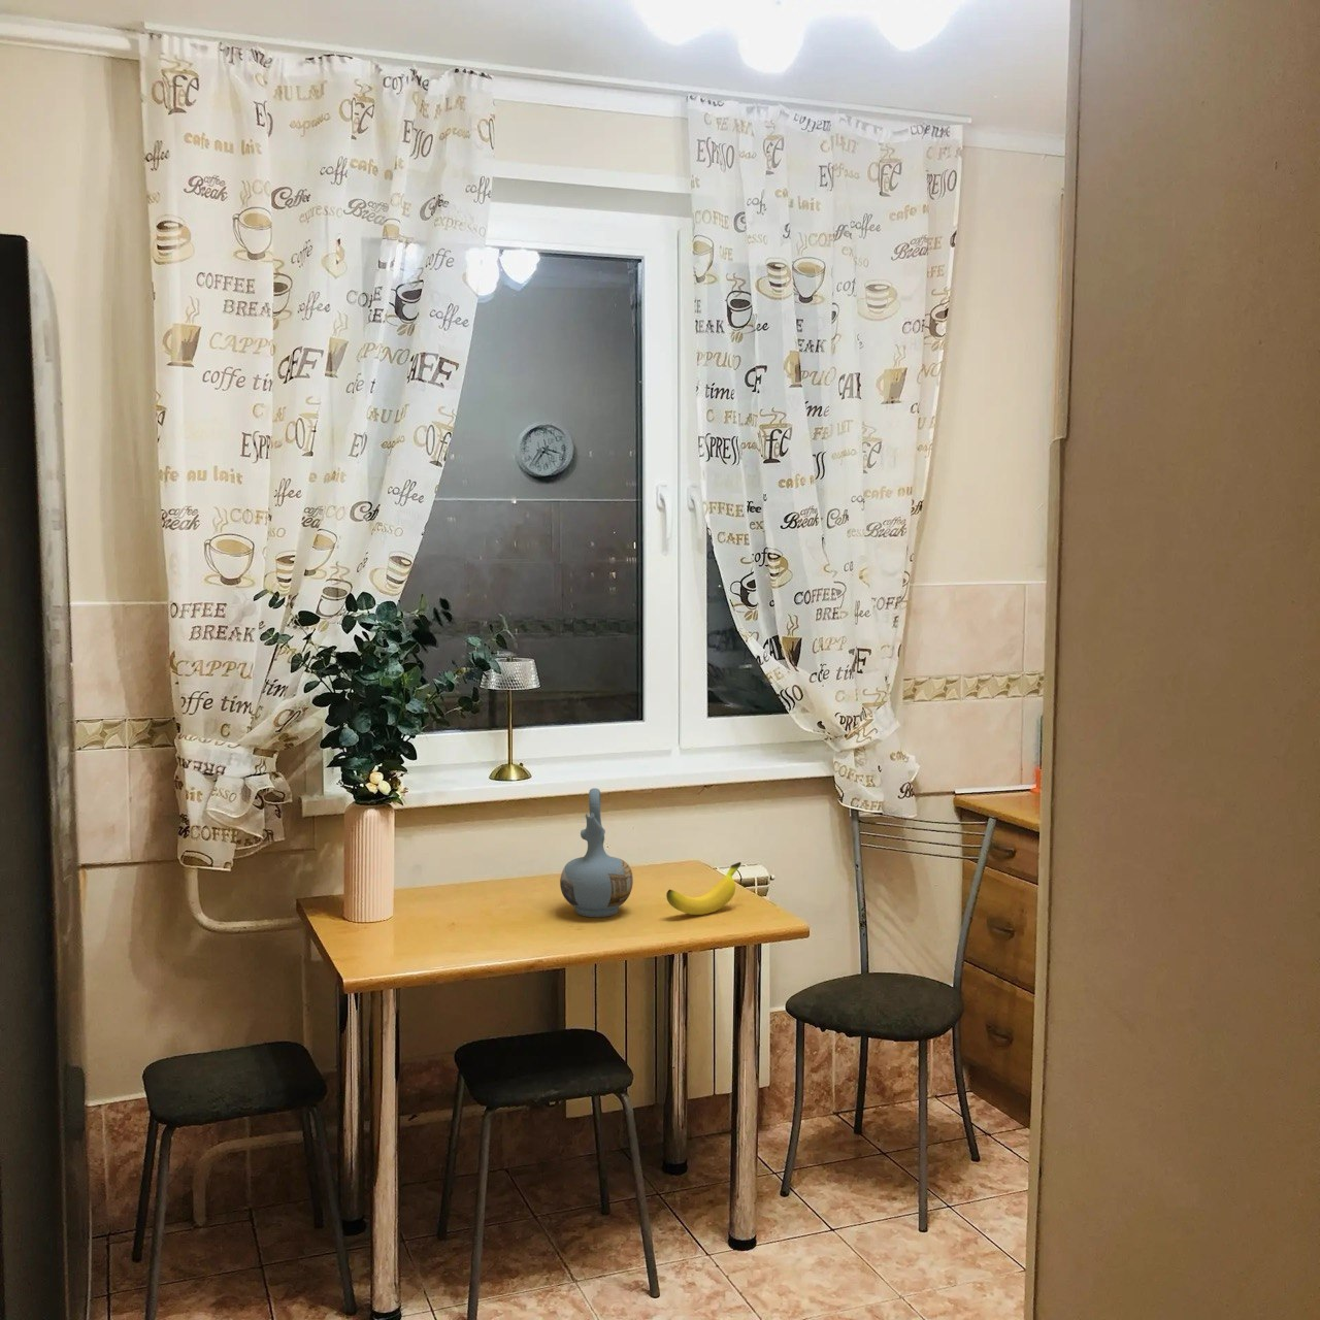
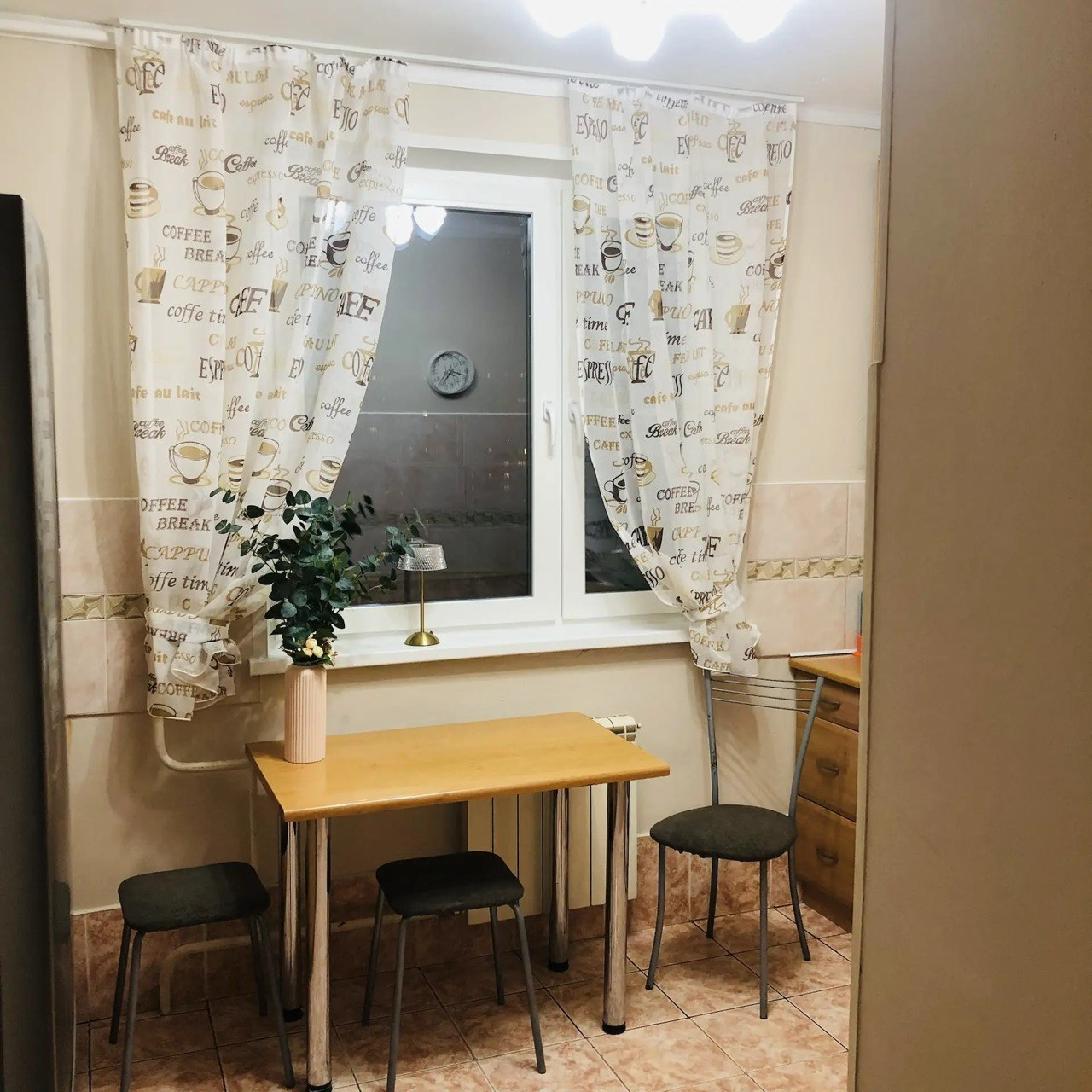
- banana (707, 892)
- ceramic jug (596, 852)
